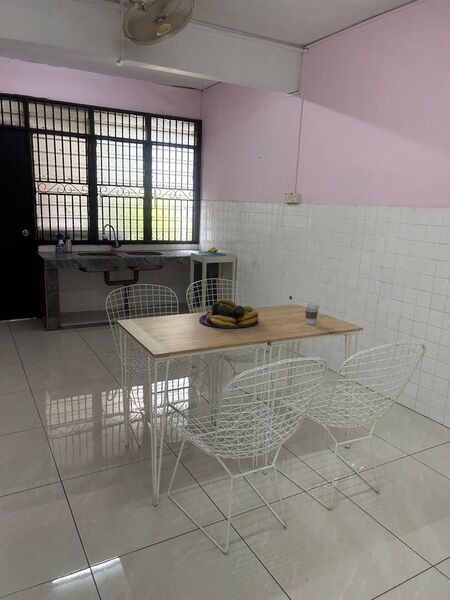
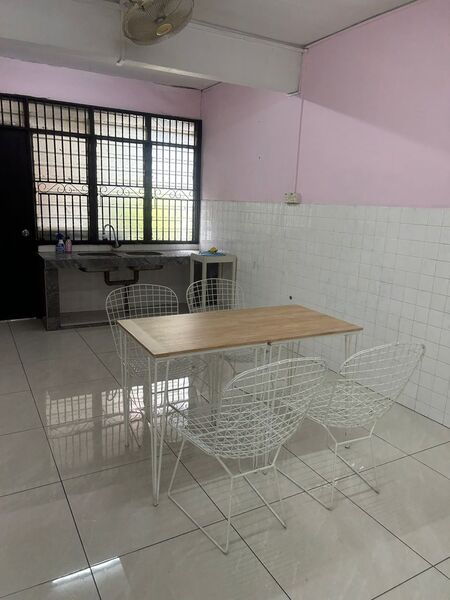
- coffee cup (311, 313)
- fruit bowl (228, 310)
